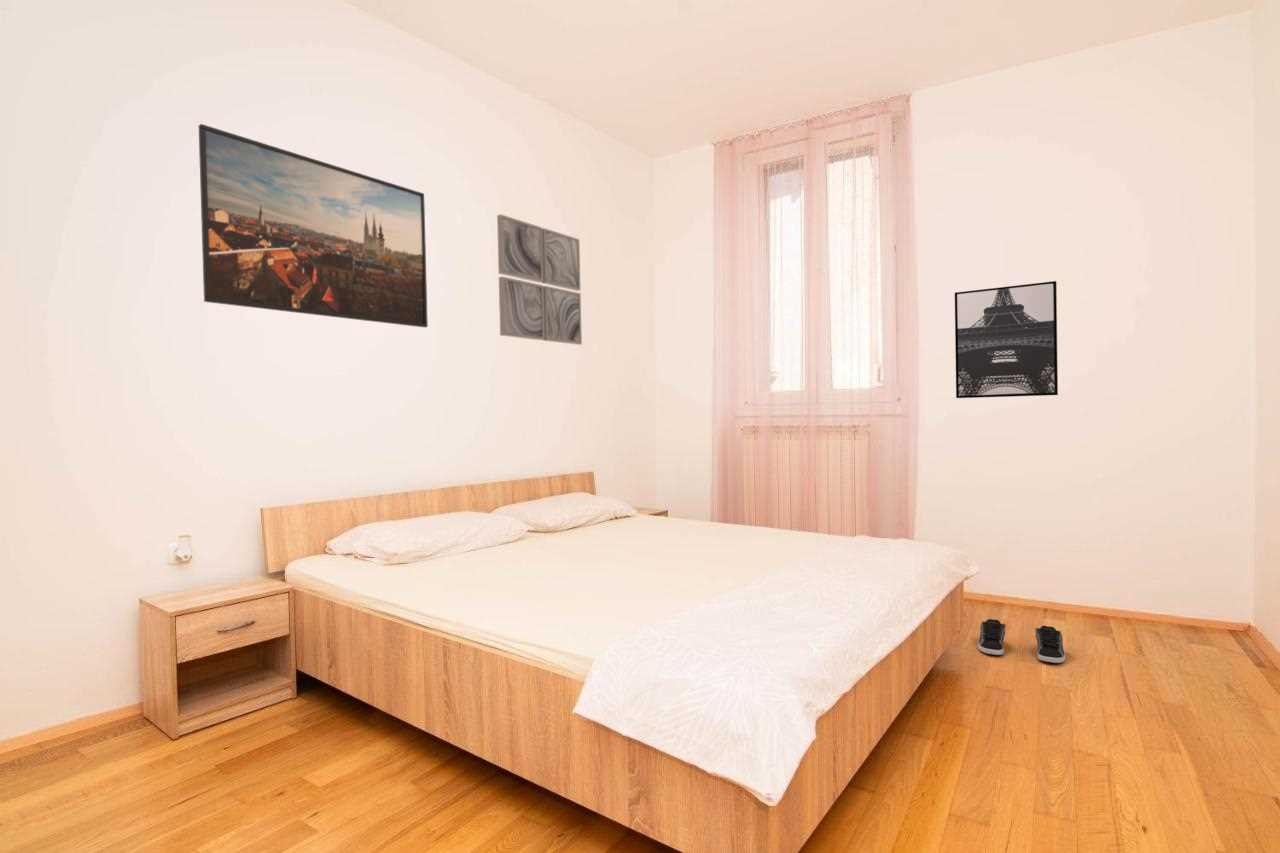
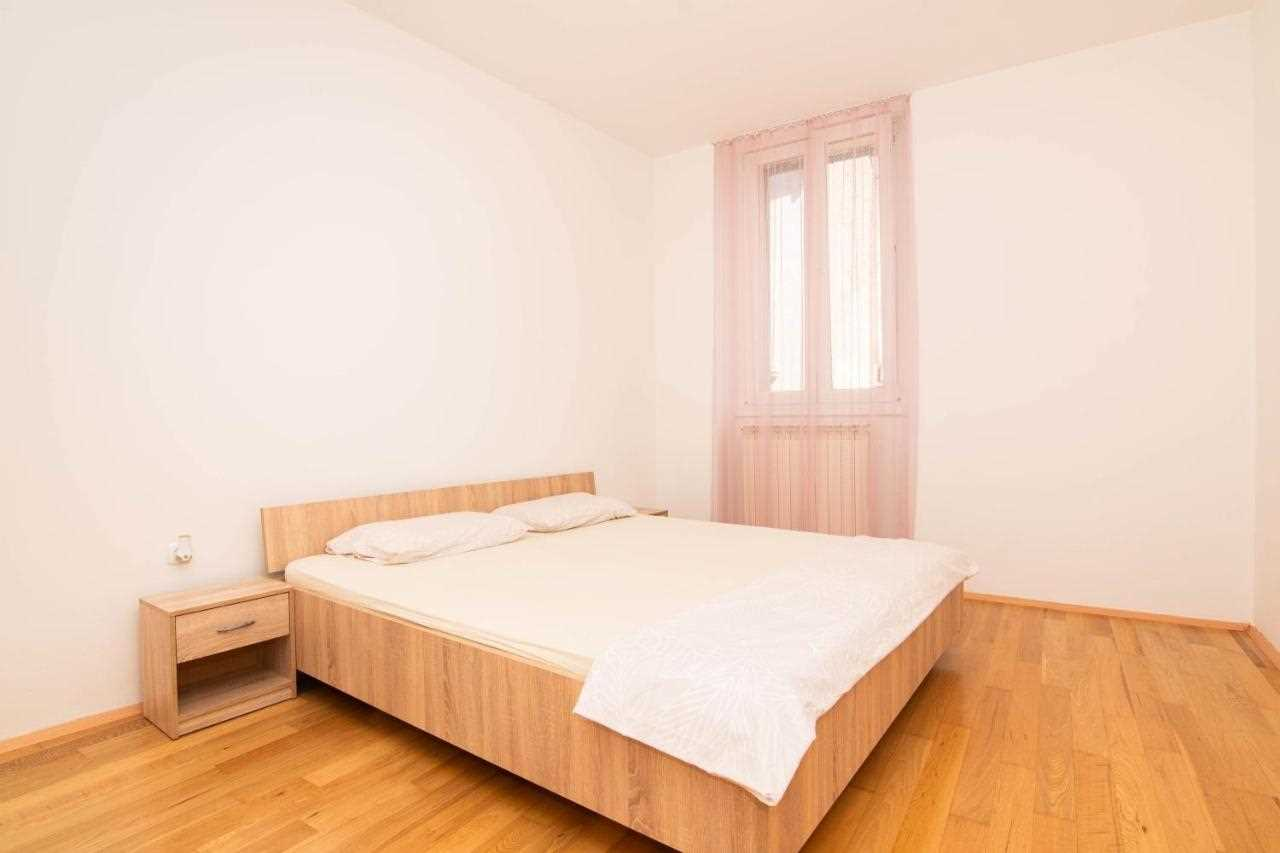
- wall art (542, 285)
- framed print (329, 240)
- wall art (1004, 342)
- shoe (1036, 638)
